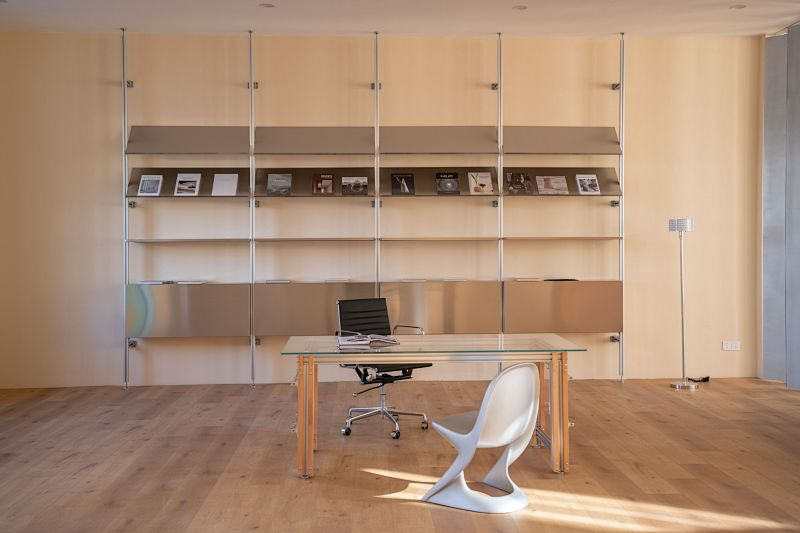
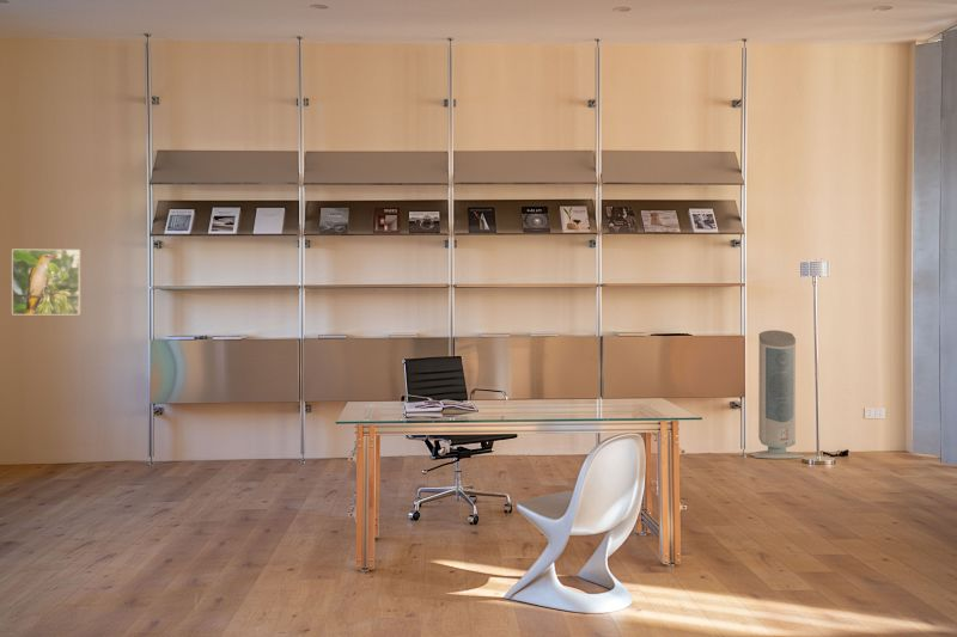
+ air purifier (776, 393)
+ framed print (45, 282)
